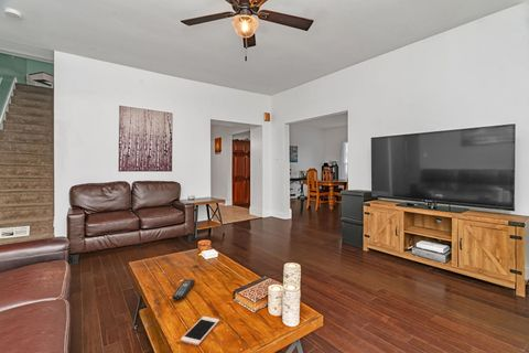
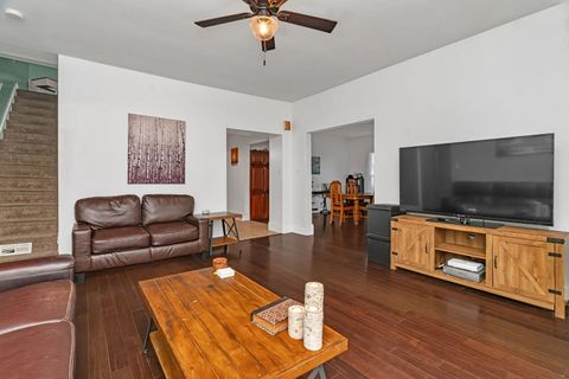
- cell phone (201, 329)
- remote control (184, 288)
